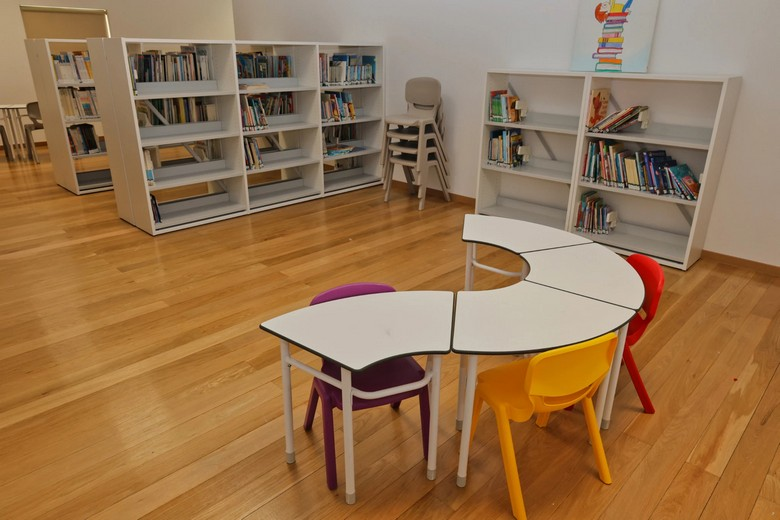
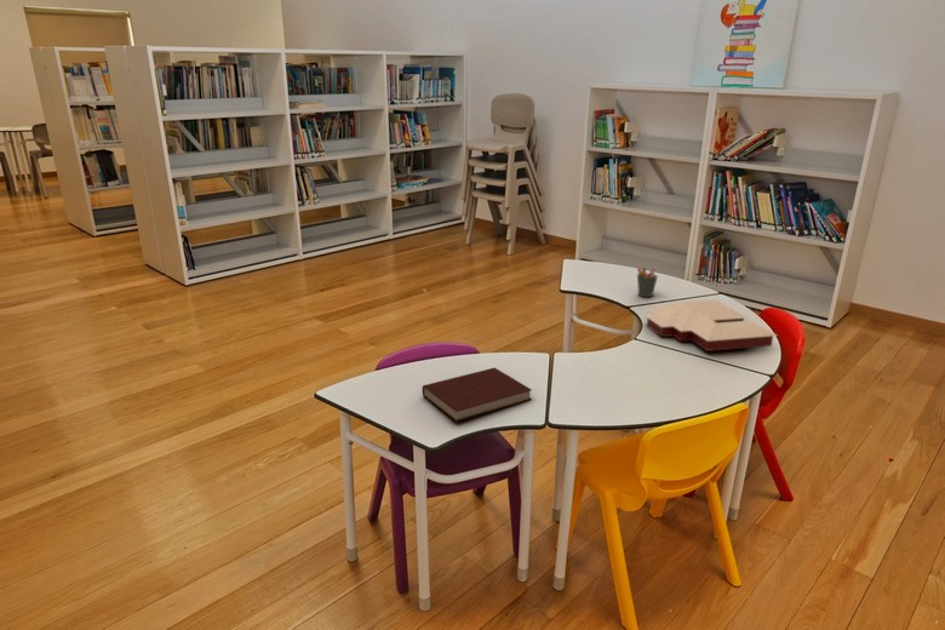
+ books (704, 320)
+ notebook (476, 393)
+ pen holder (646, 280)
